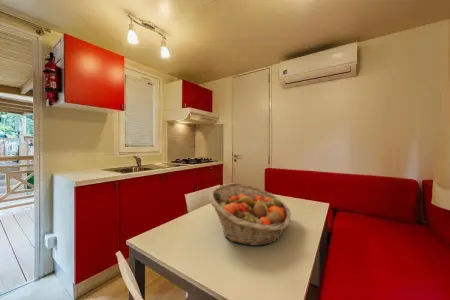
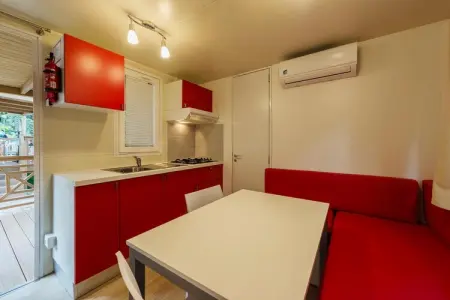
- fruit basket (250, 209)
